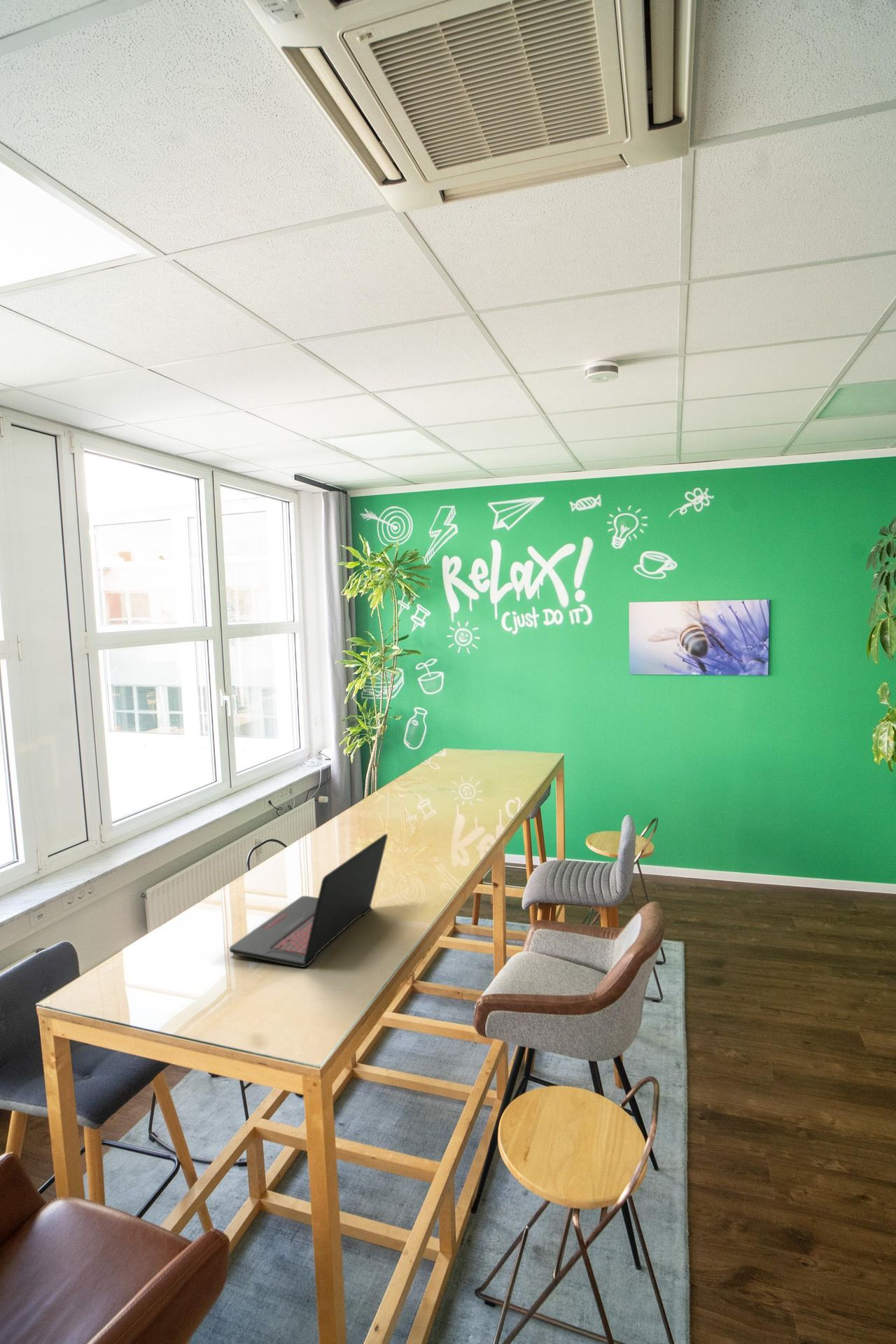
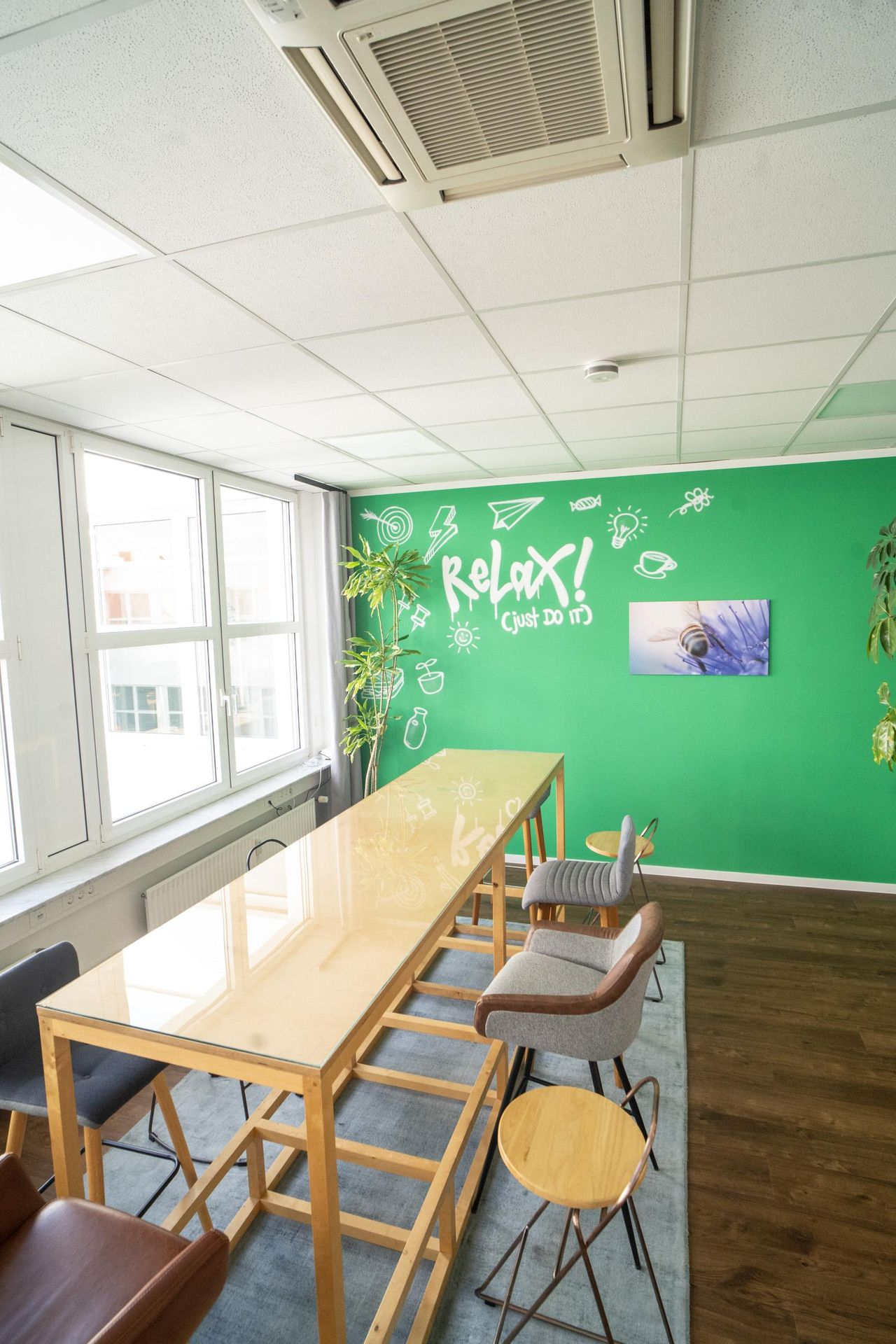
- laptop (312, 897)
